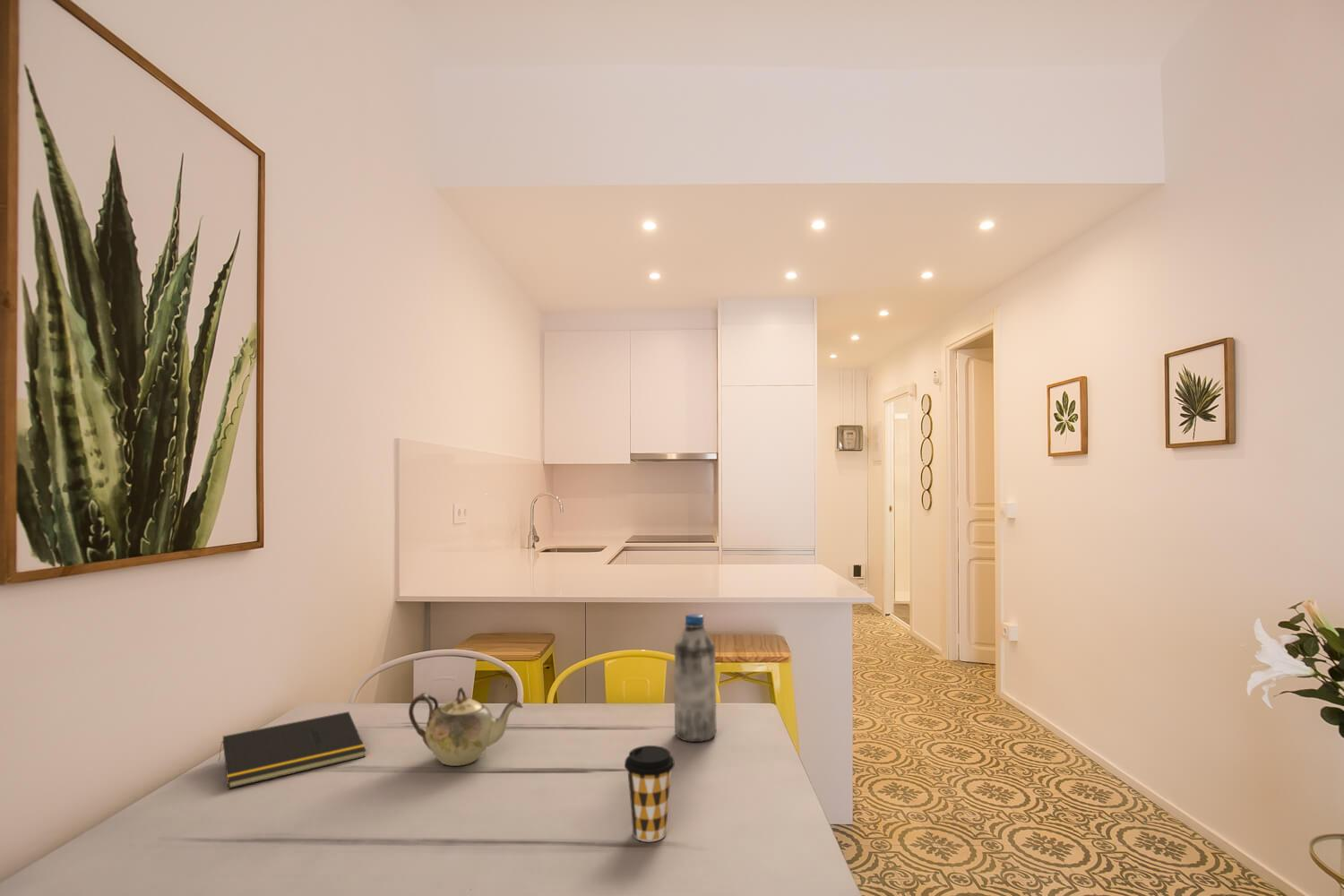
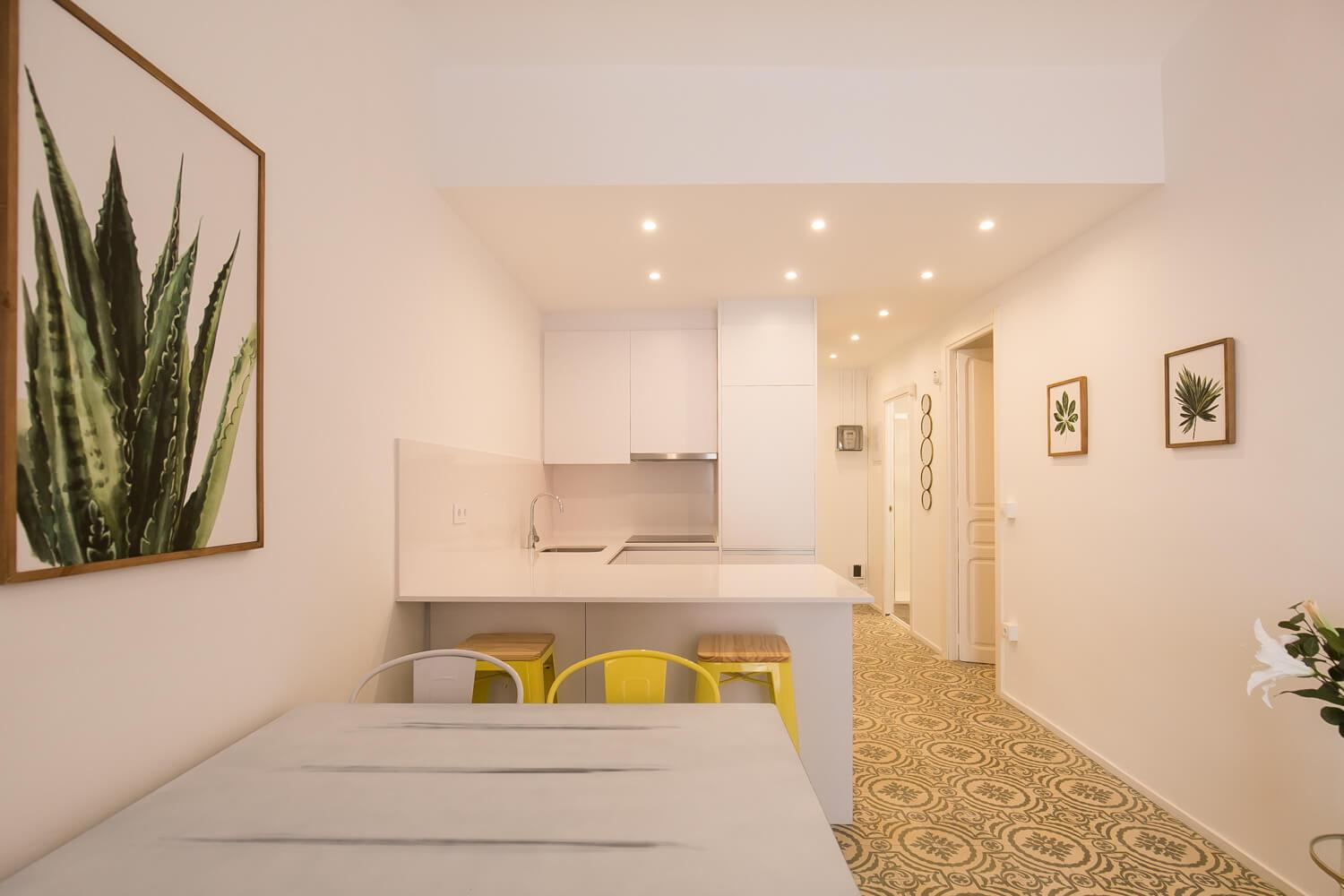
- coffee cup (650, 793)
- water bottle (694, 675)
- teapot (466, 722)
- notepad (294, 745)
